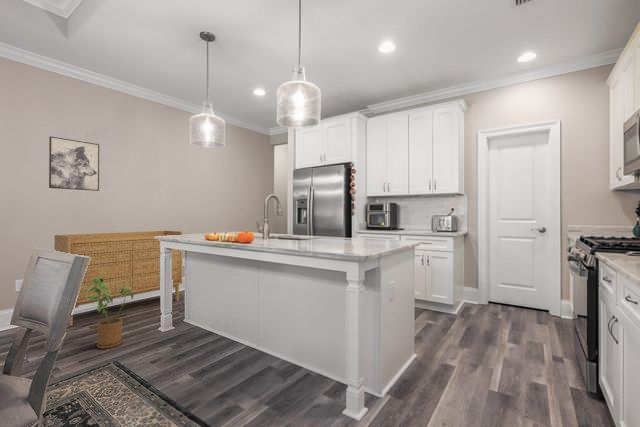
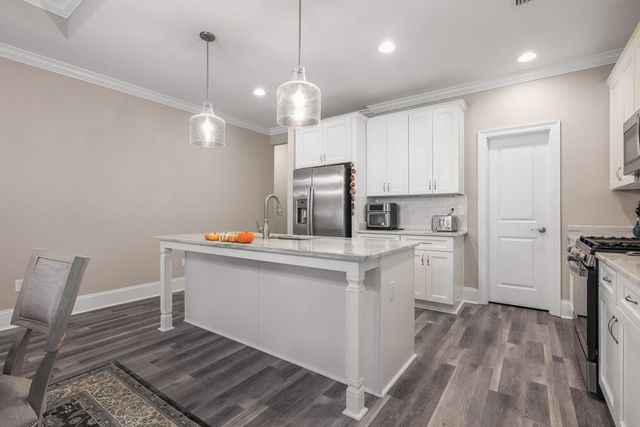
- house plant (106, 310)
- sideboard (124, 270)
- wall art (75, 165)
